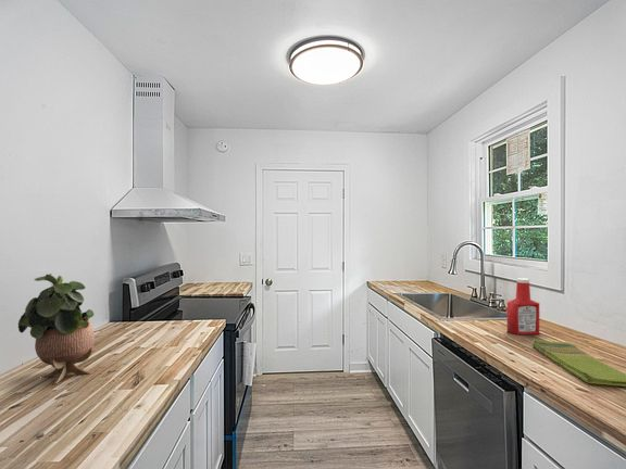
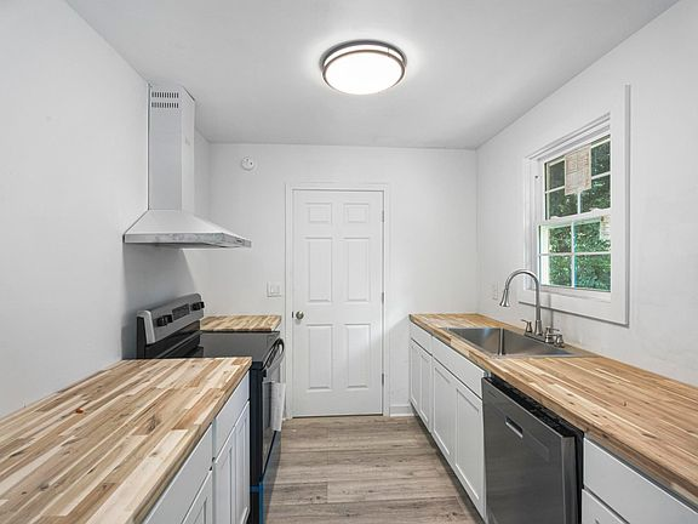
- potted plant (58, 324)
- dish towel (578, 359)
- soap bottle (523, 305)
